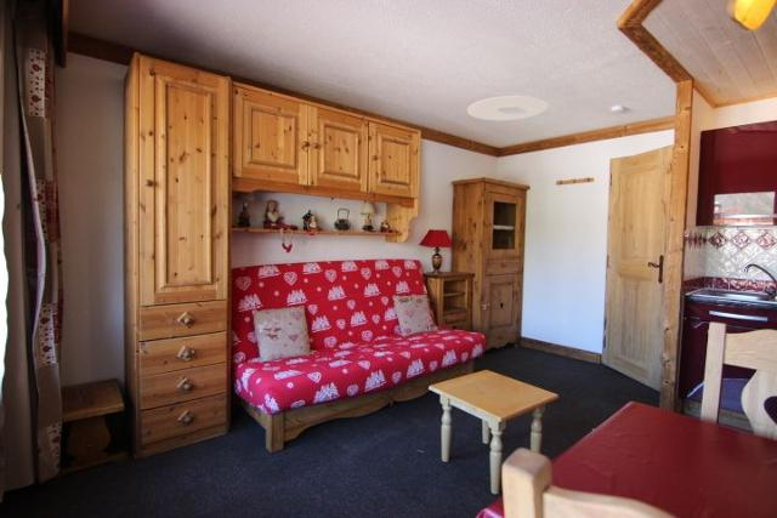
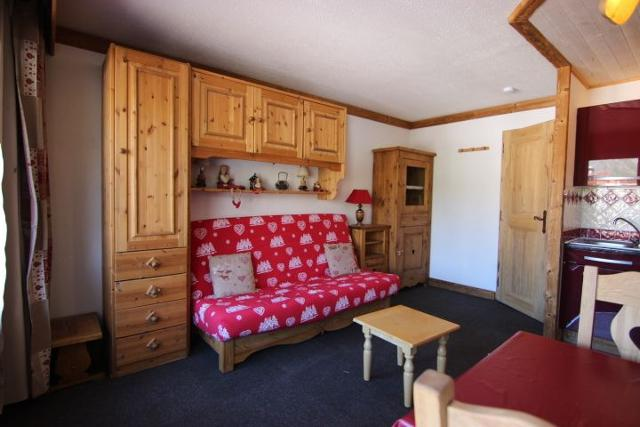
- ceiling light (506, 106)
